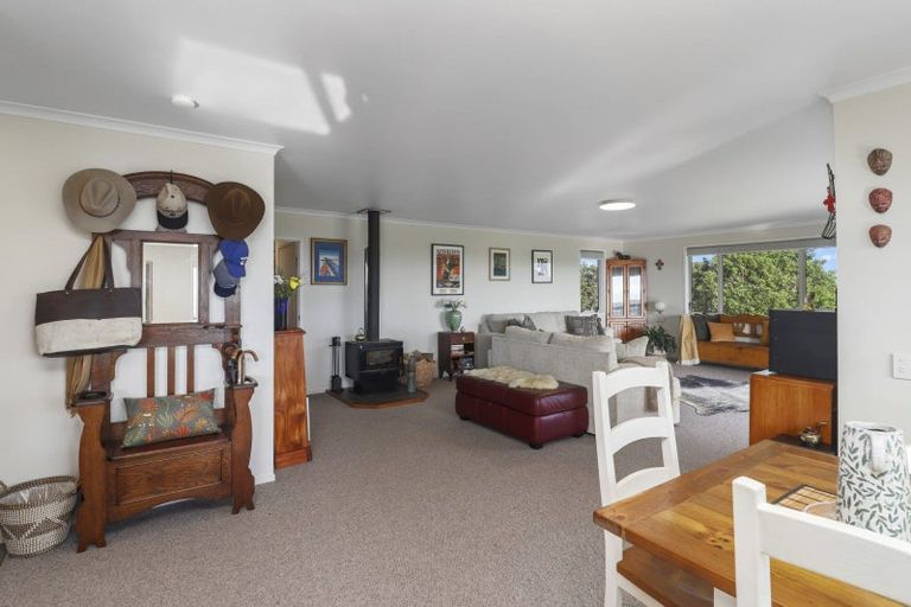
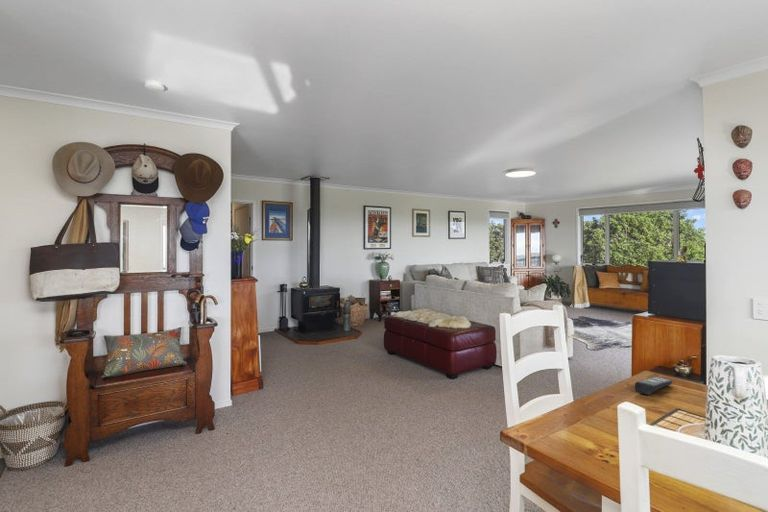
+ remote control (653, 384)
